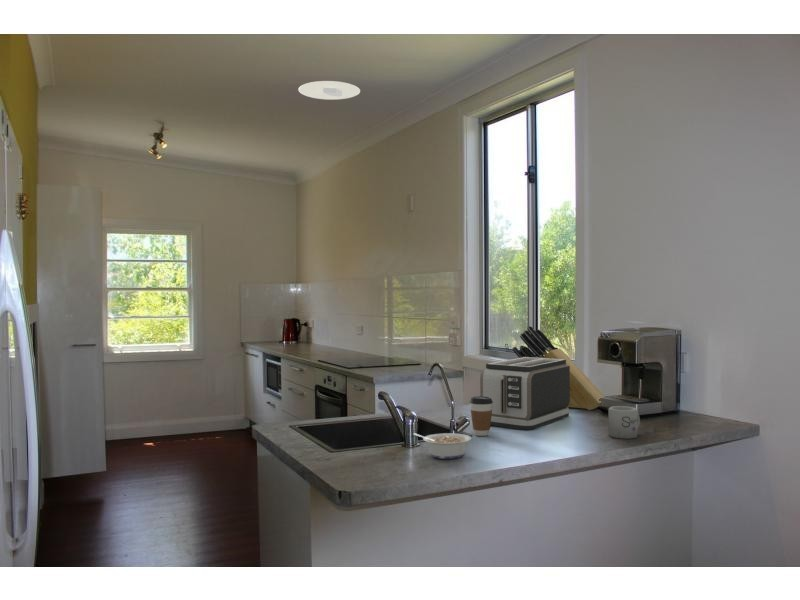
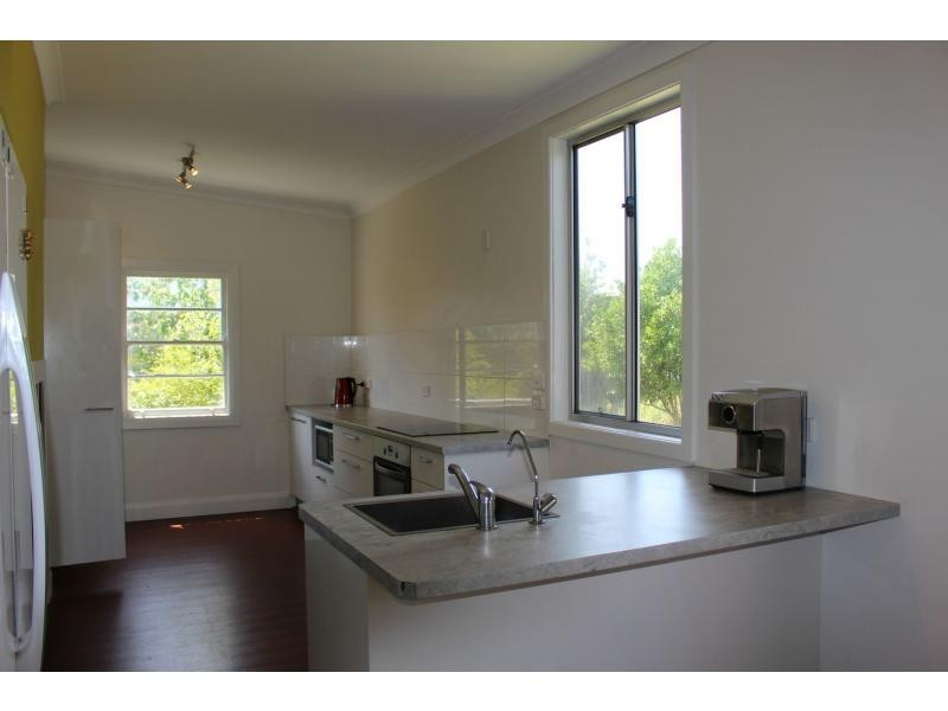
- coffee cup (481, 415)
- legume (445, 445)
- mug (626, 421)
- knife block (558, 358)
- toaster (525, 391)
- recessed light (329, 87)
